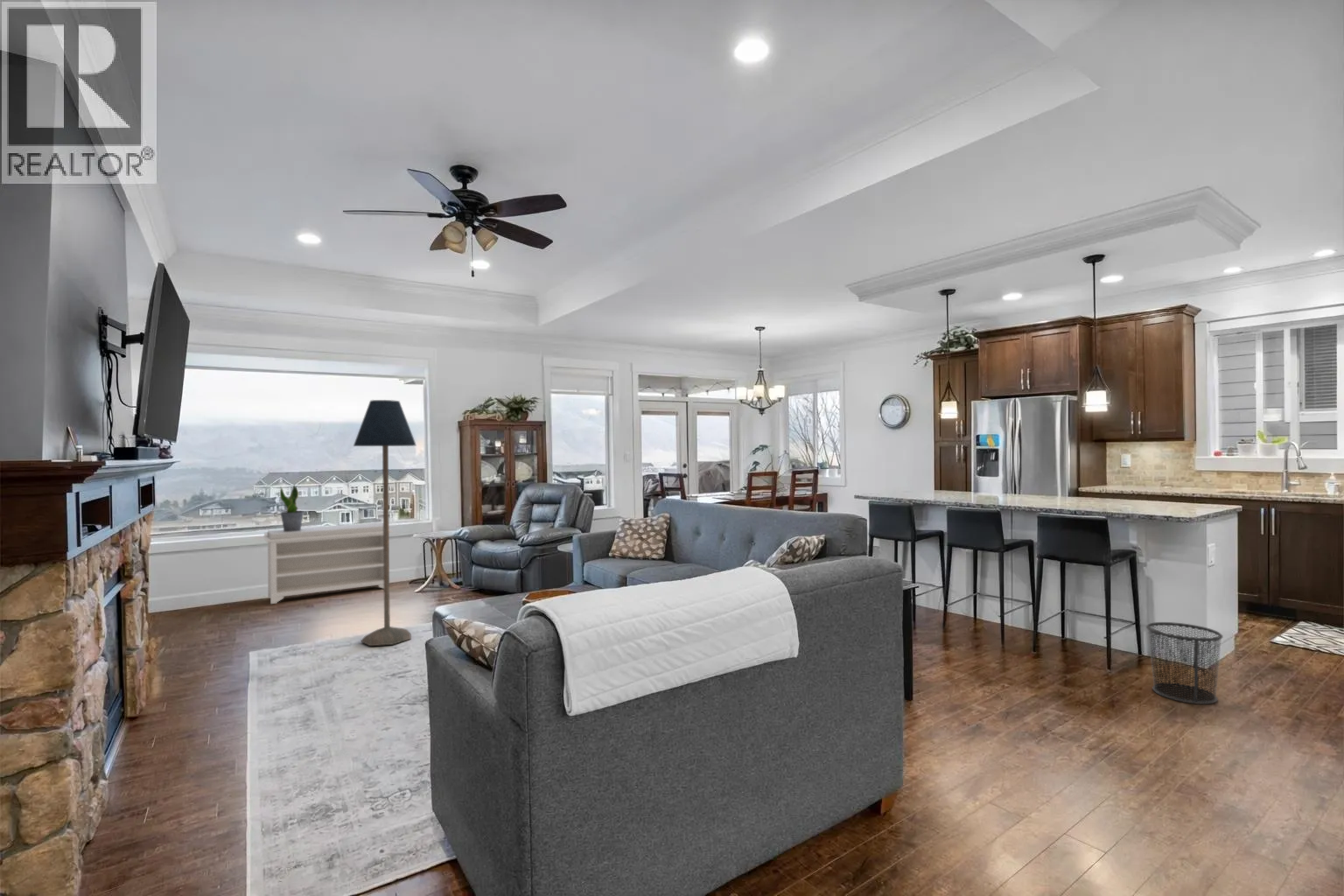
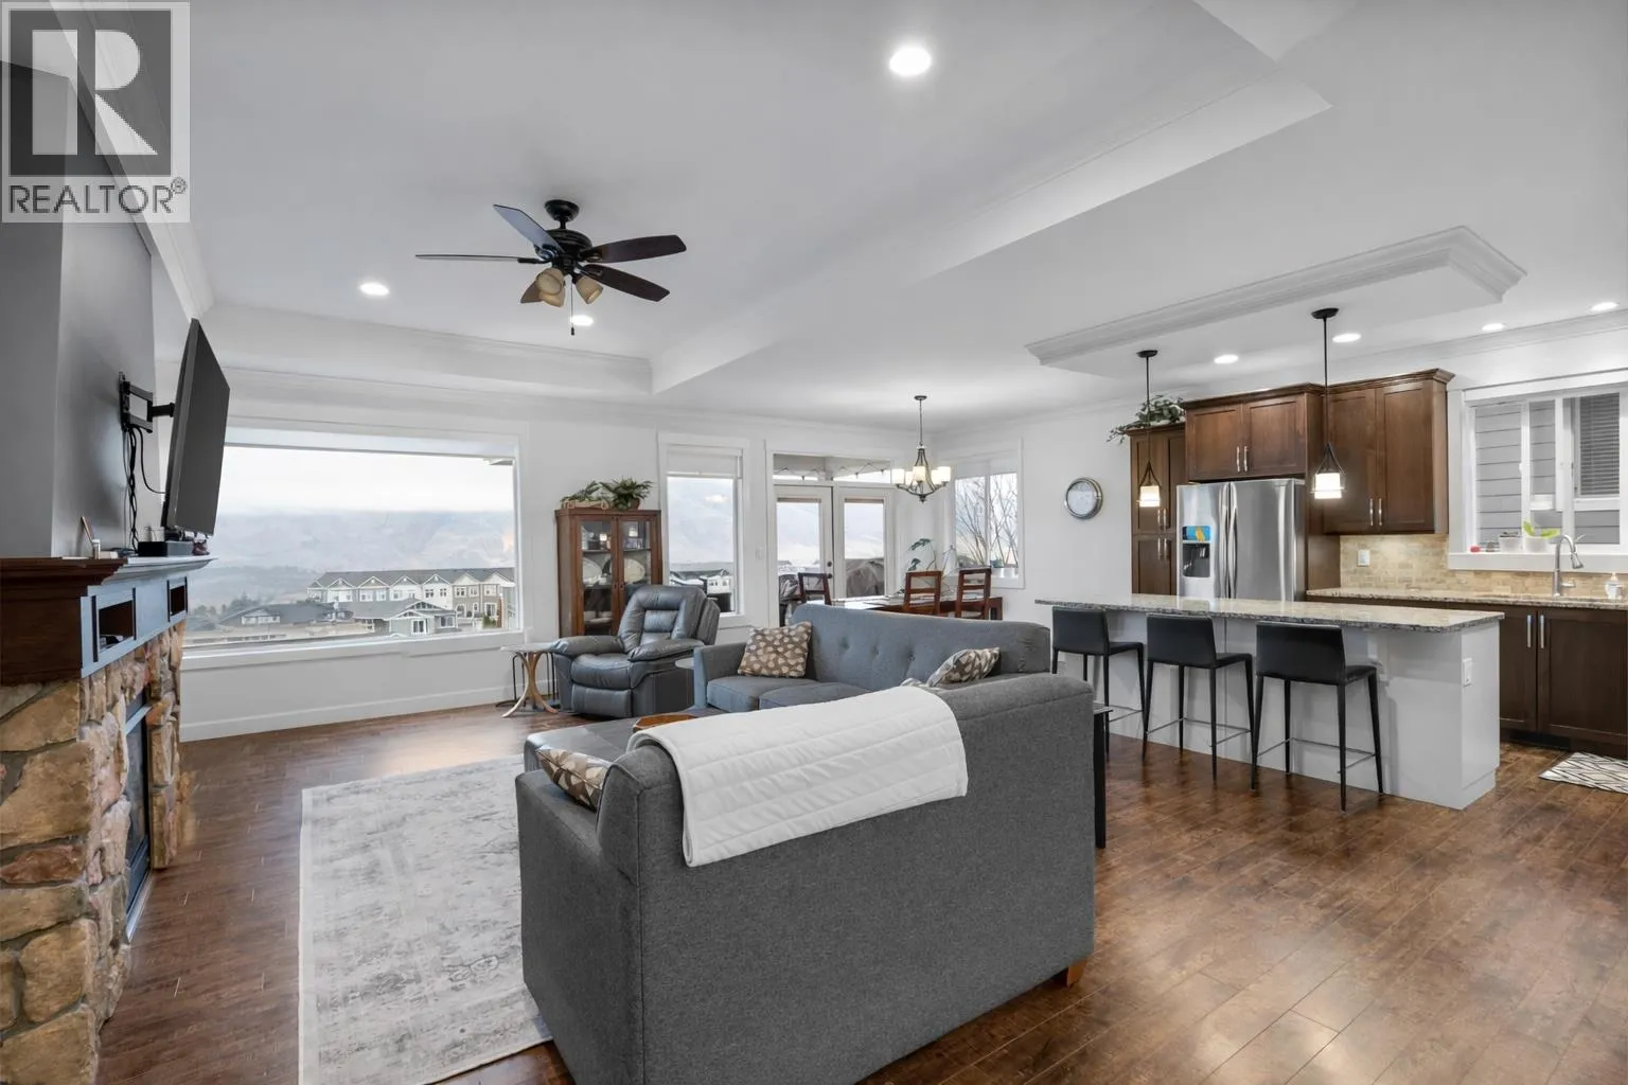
- floor lamp (386, 519)
- potted plant (292, 508)
- waste bin (1183, 662)
- bench (330, 560)
